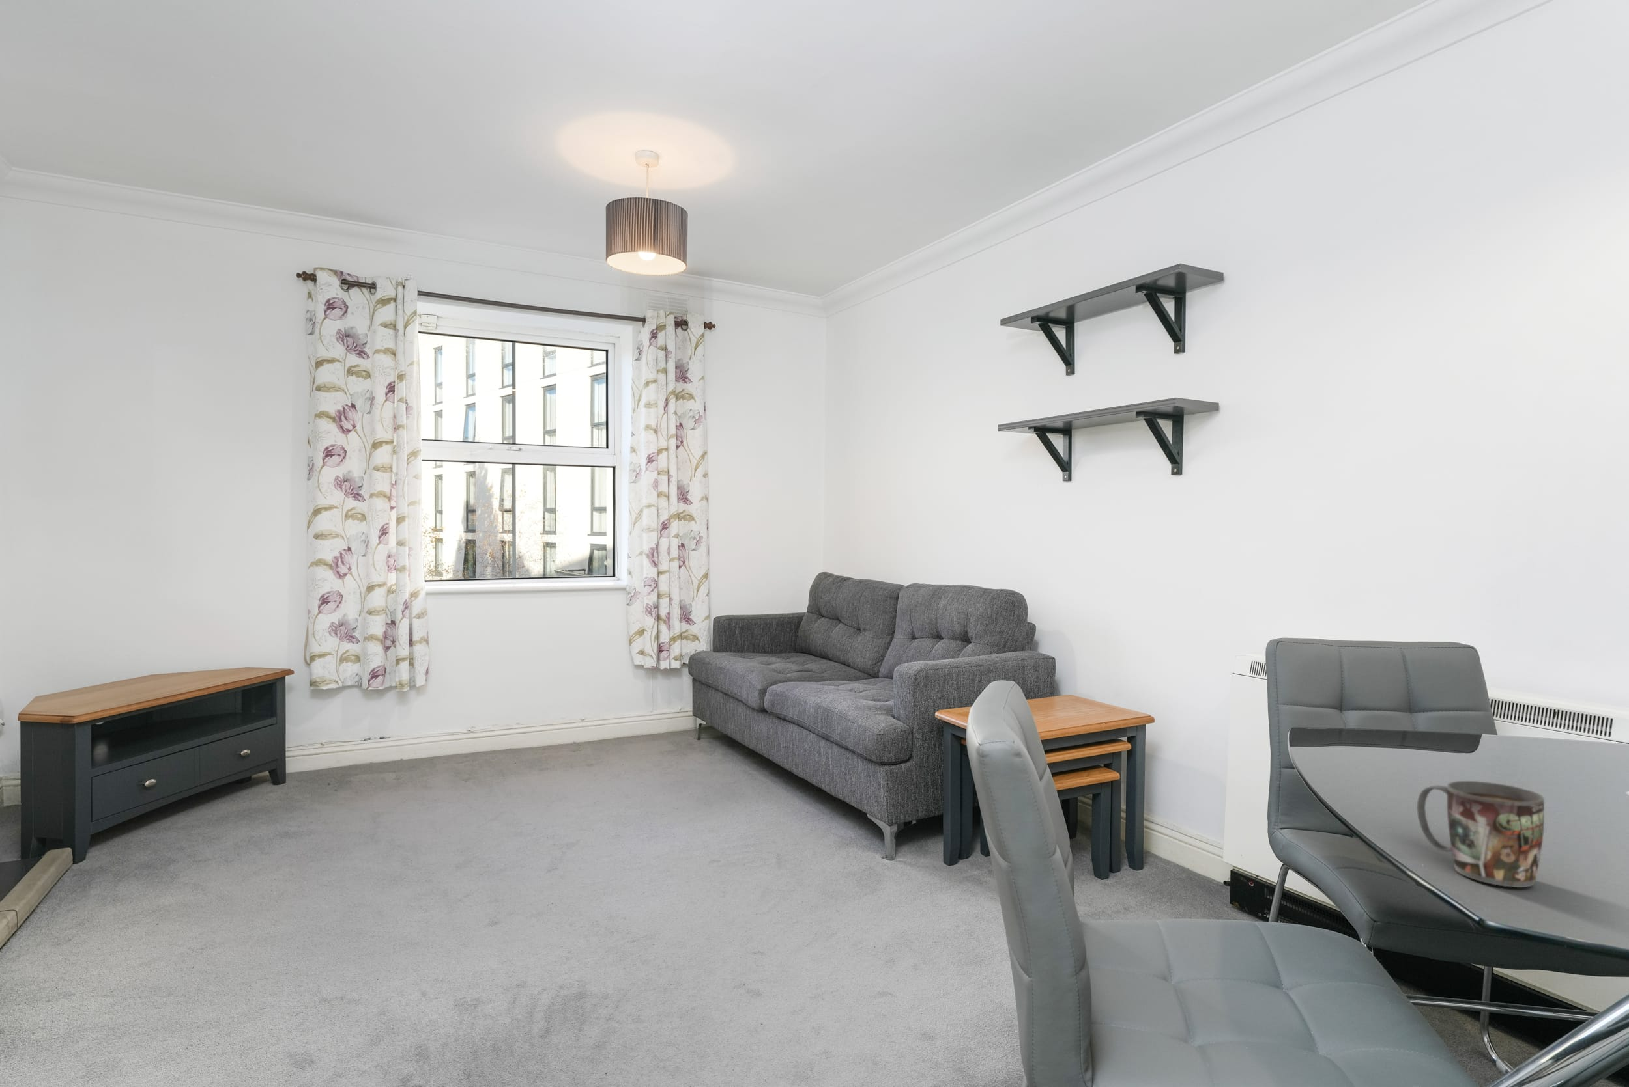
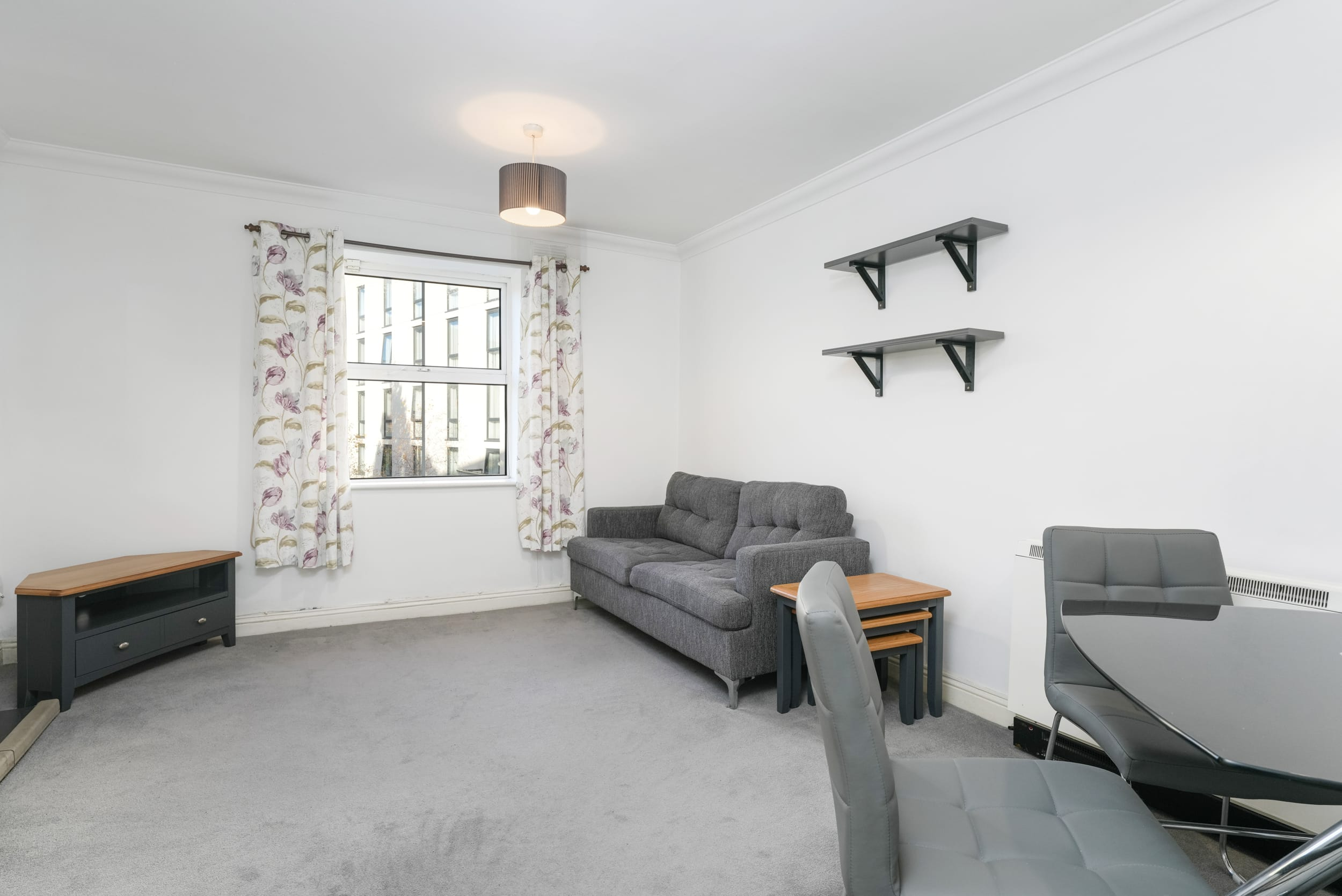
- mug (1475, 827)
